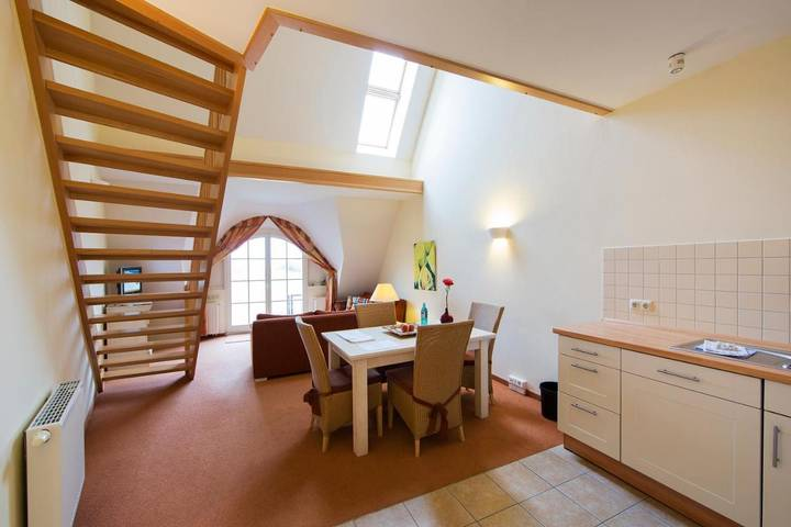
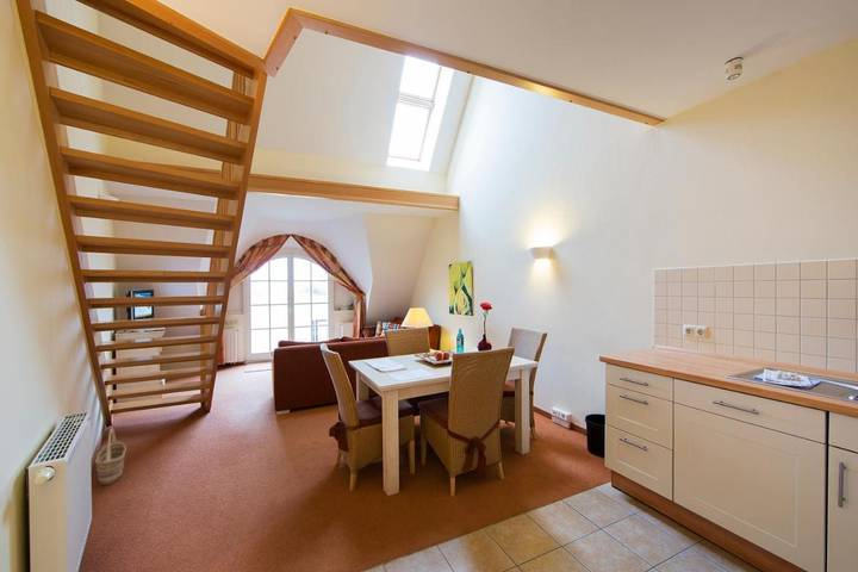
+ basket (111, 452)
